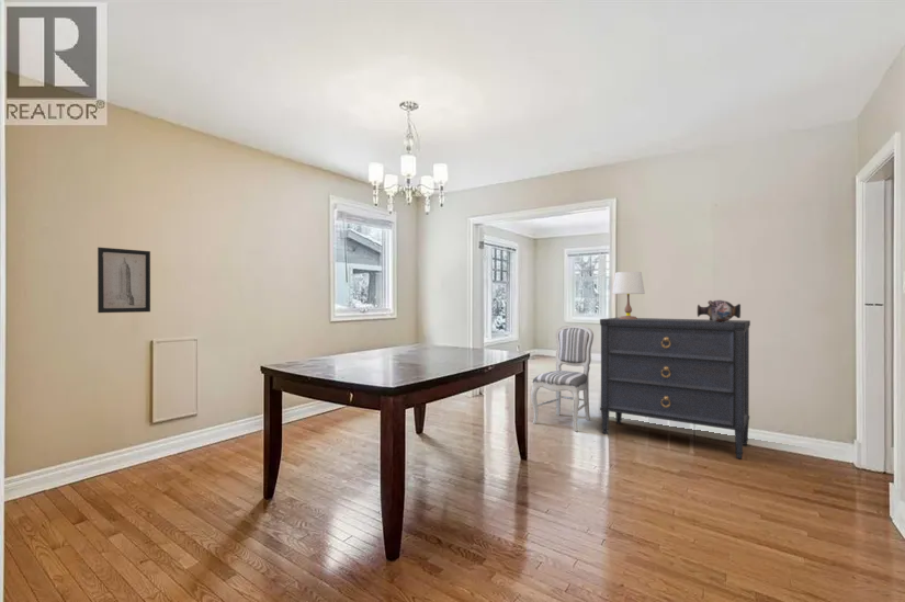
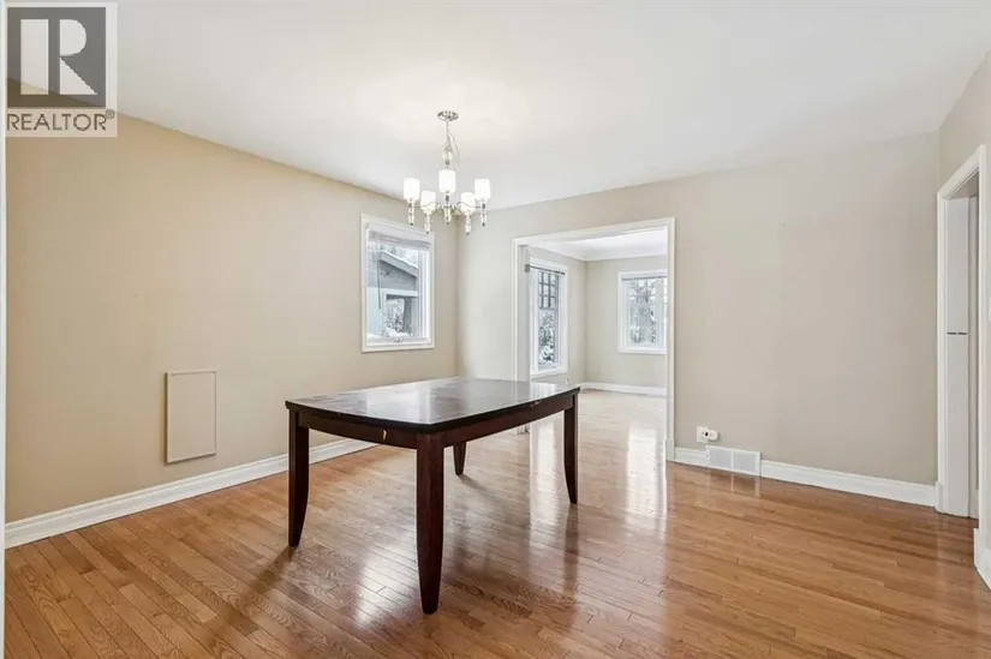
- wall art (125, 281)
- table lamp (627, 295)
- decorative vase (719, 310)
- dresser (671, 379)
- dining chair (565, 373)
